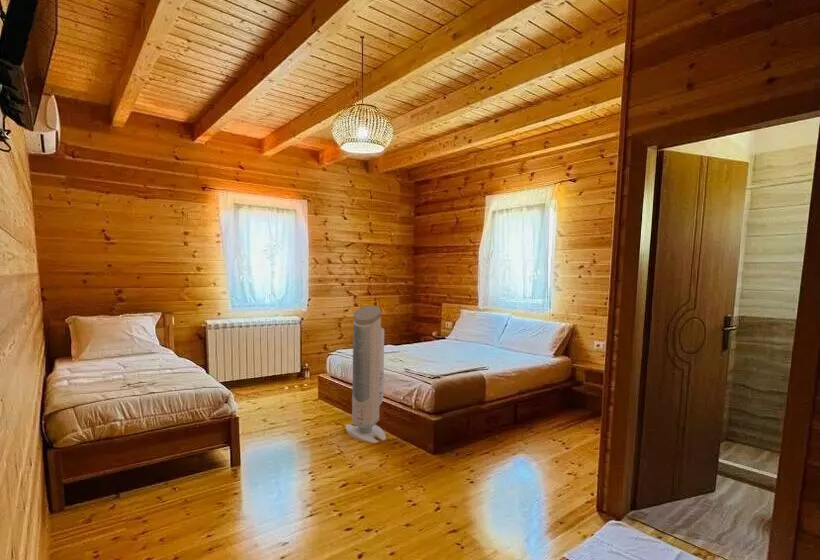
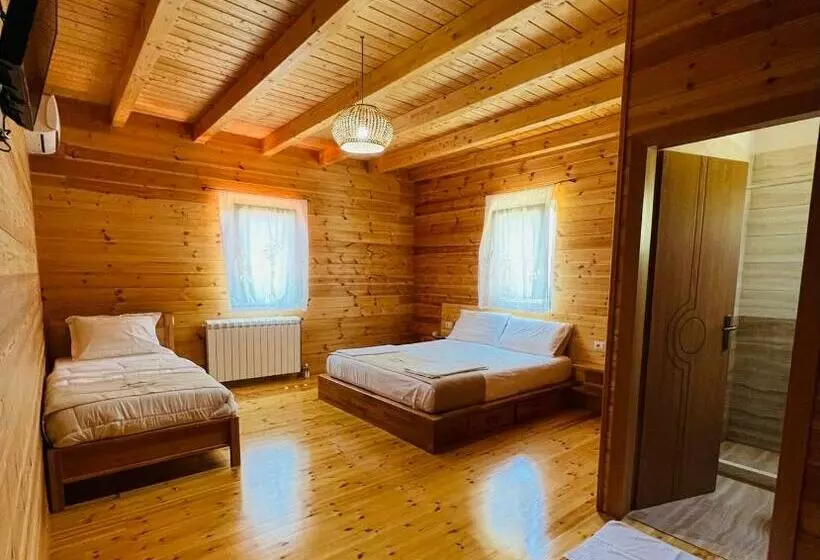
- air purifier (366, 370)
